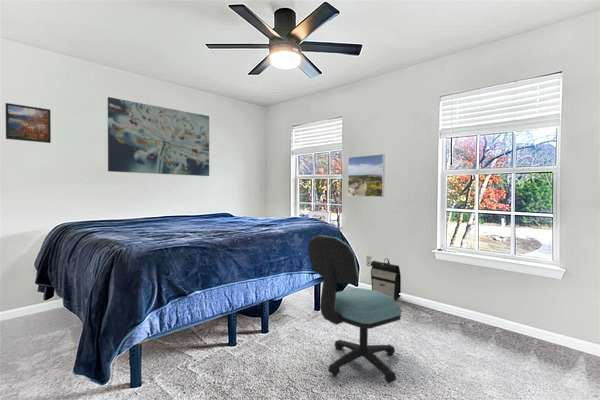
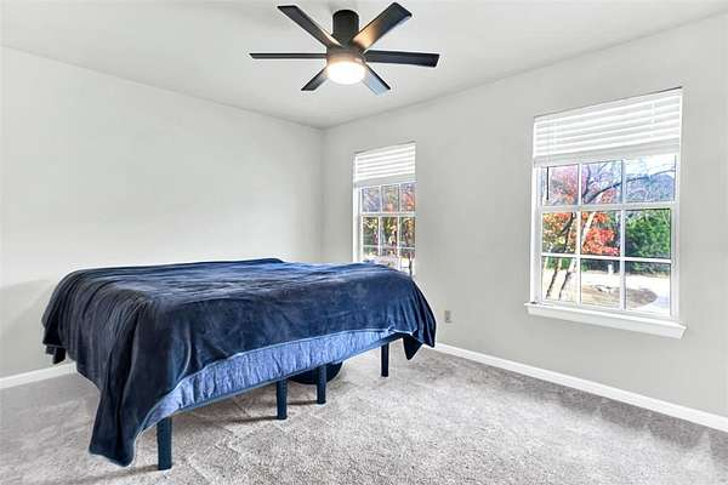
- wall art (163, 140)
- office chair (360, 299)
- backpack (385, 277)
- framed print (28, 123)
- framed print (365, 176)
